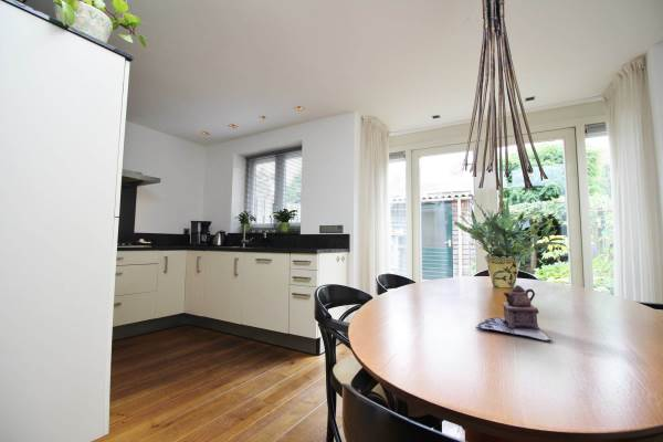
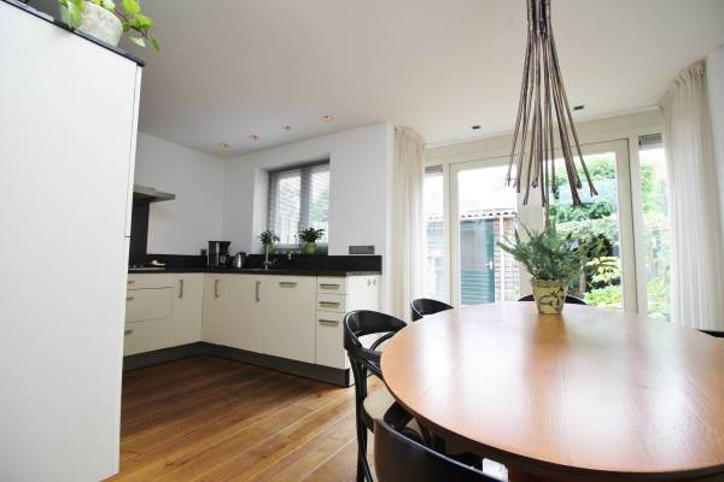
- teapot (515, 306)
